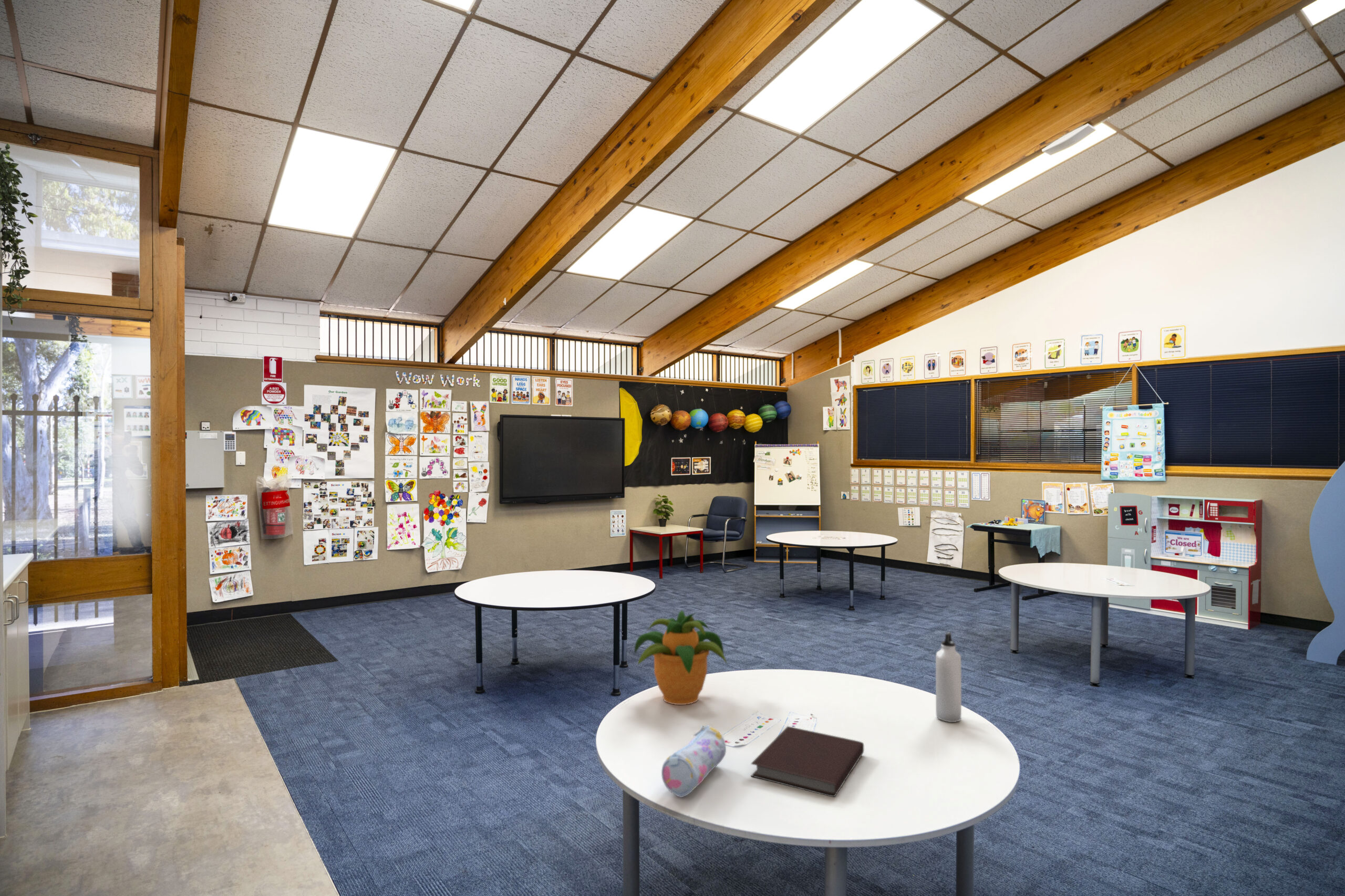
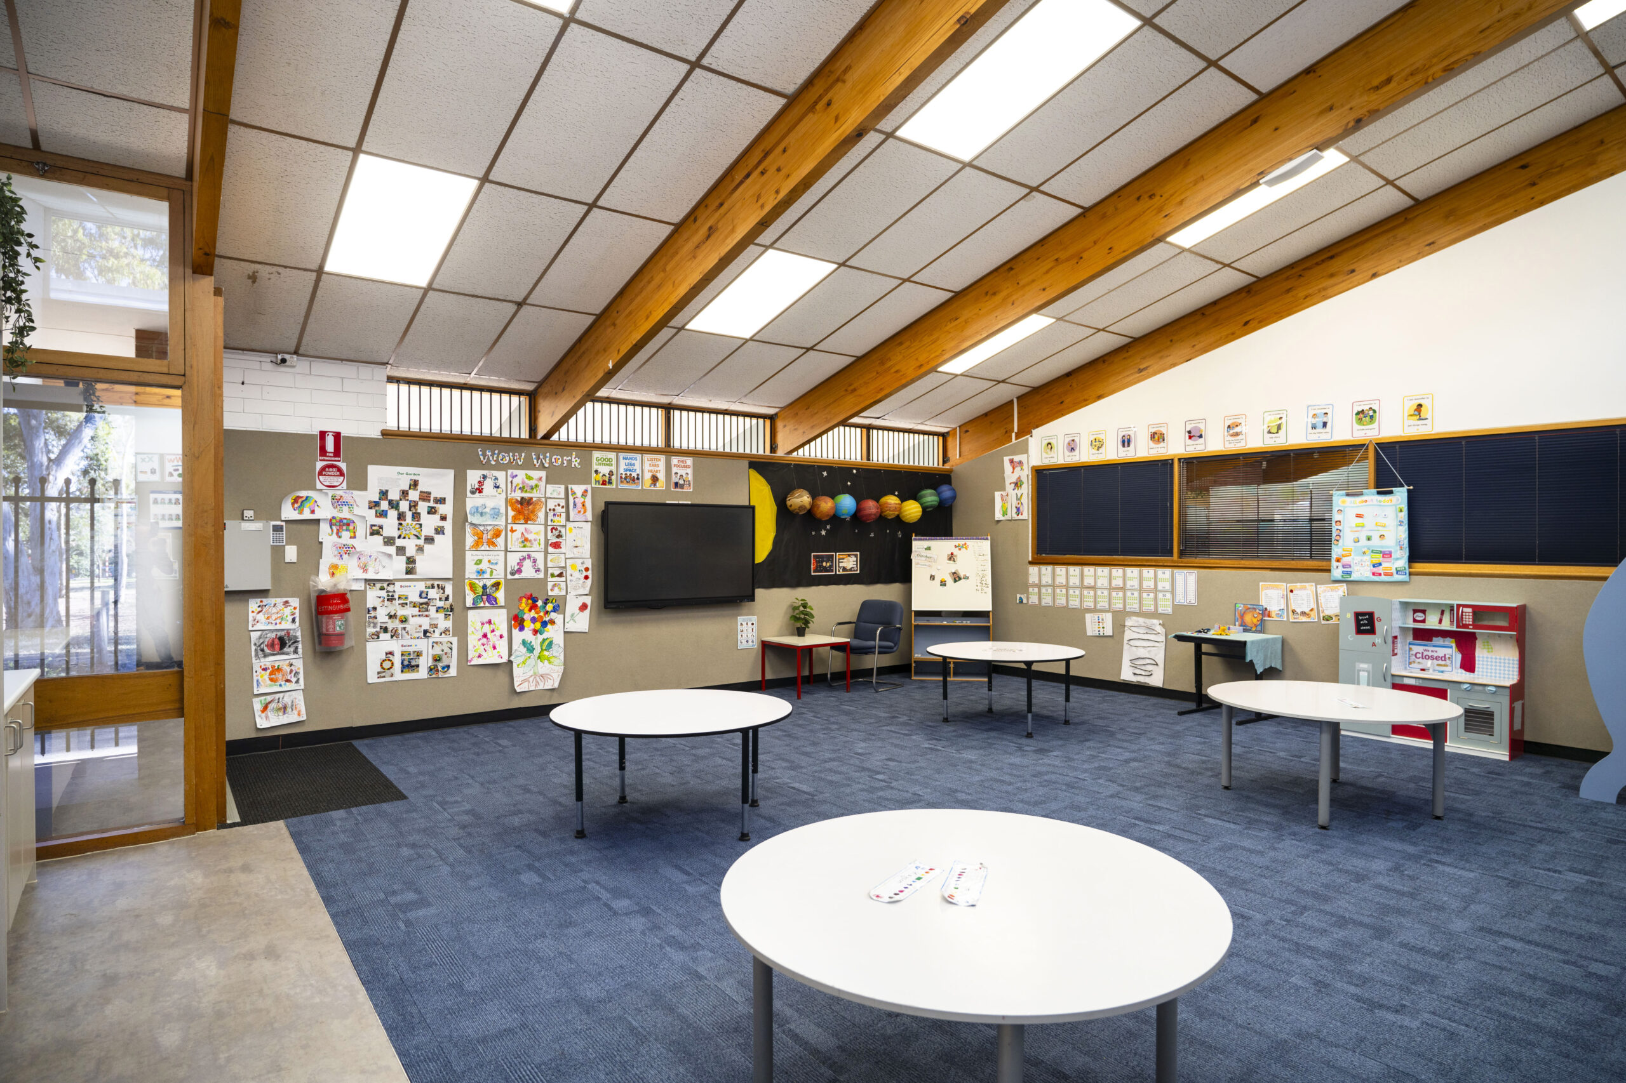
- water bottle (948, 675)
- pencil case (695, 759)
- notebook (809, 758)
- potted plant (681, 656)
